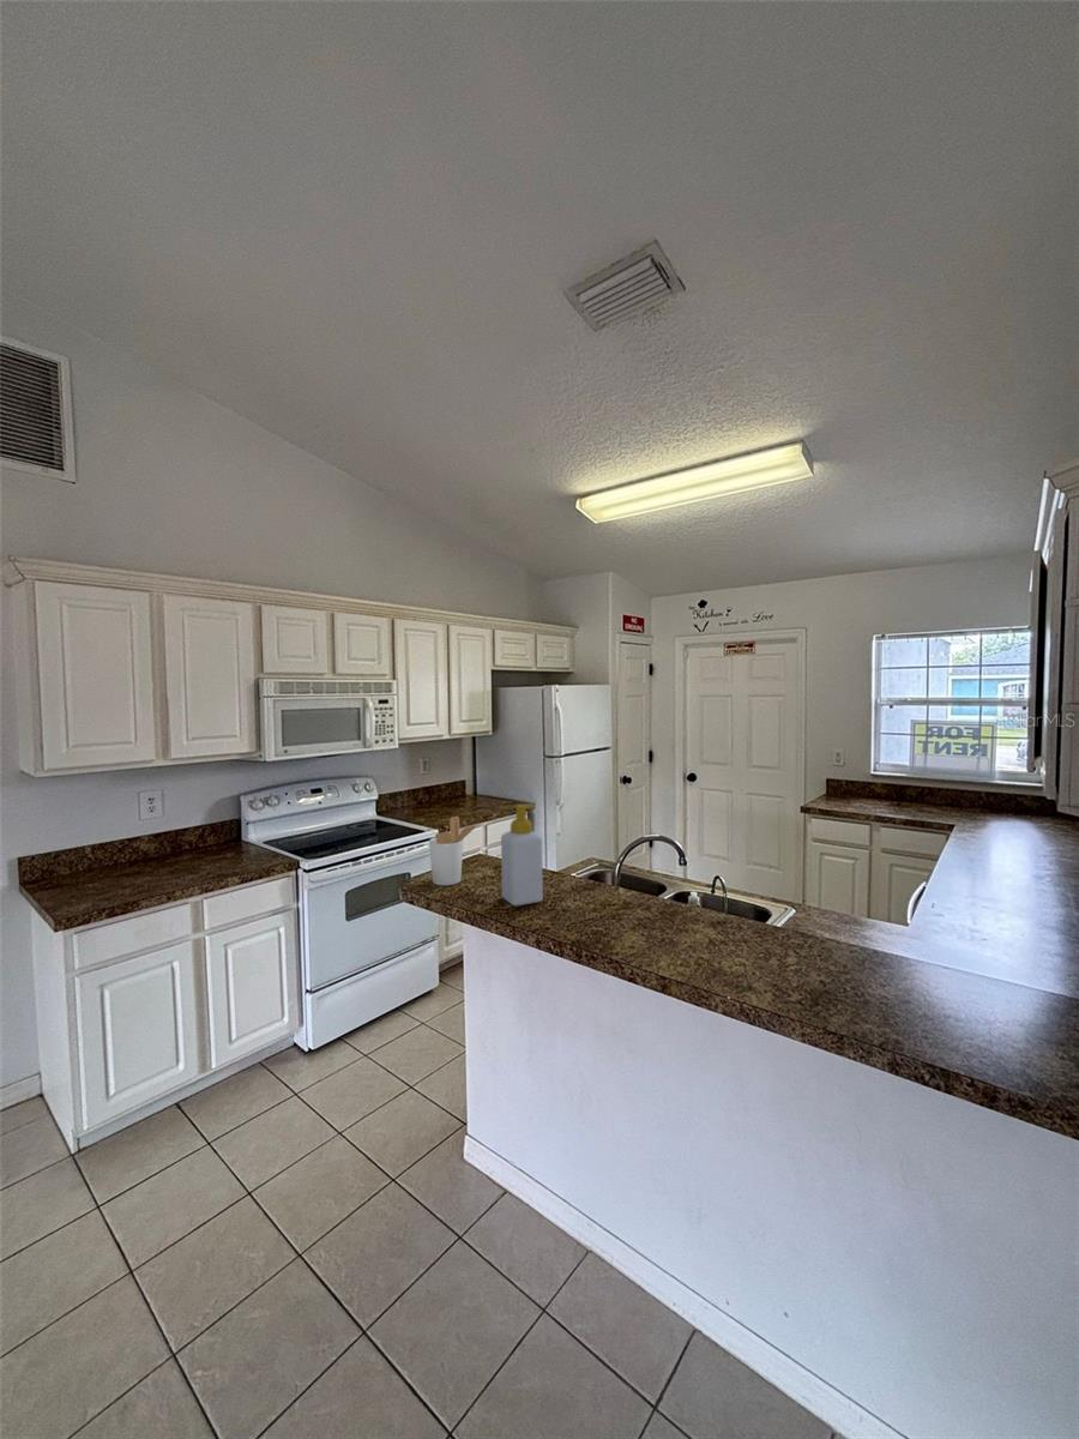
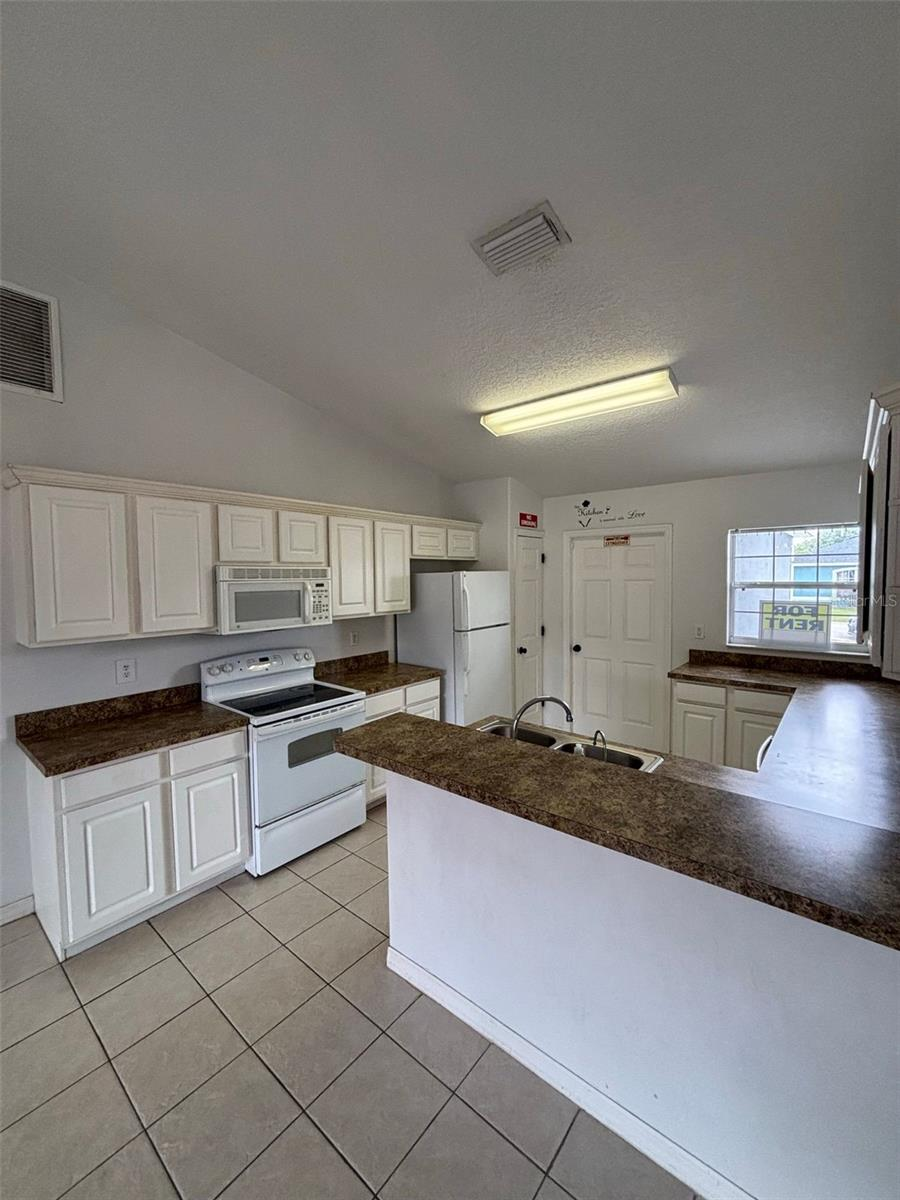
- soap bottle (522, 853)
- utensil holder (454, 850)
